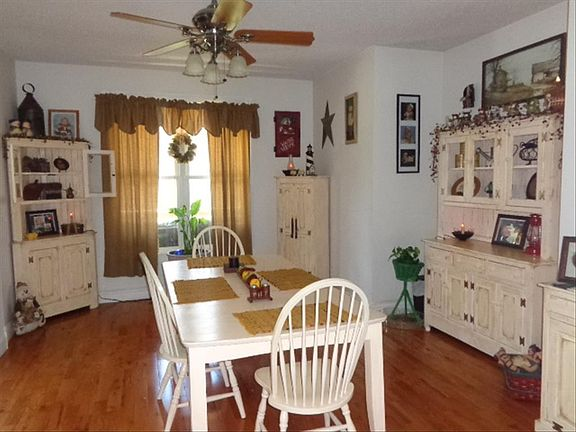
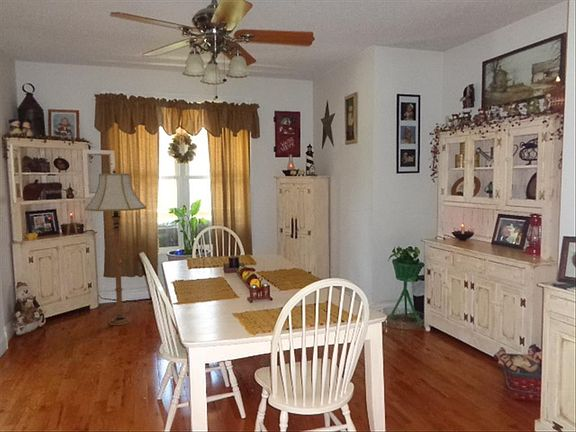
+ floor lamp (117, 246)
